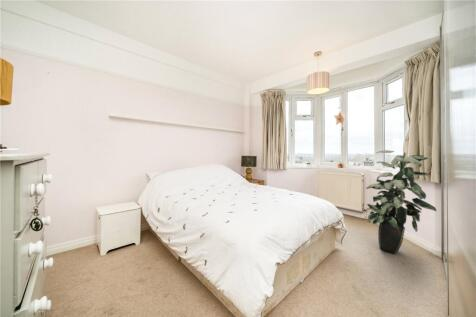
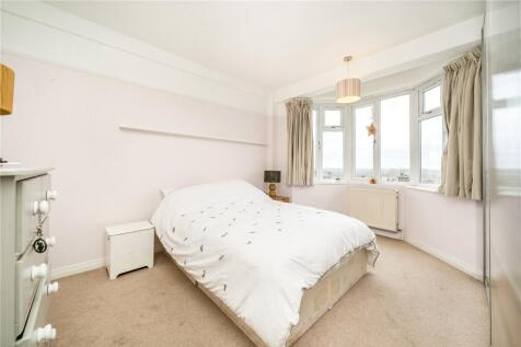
- indoor plant (393, 199)
